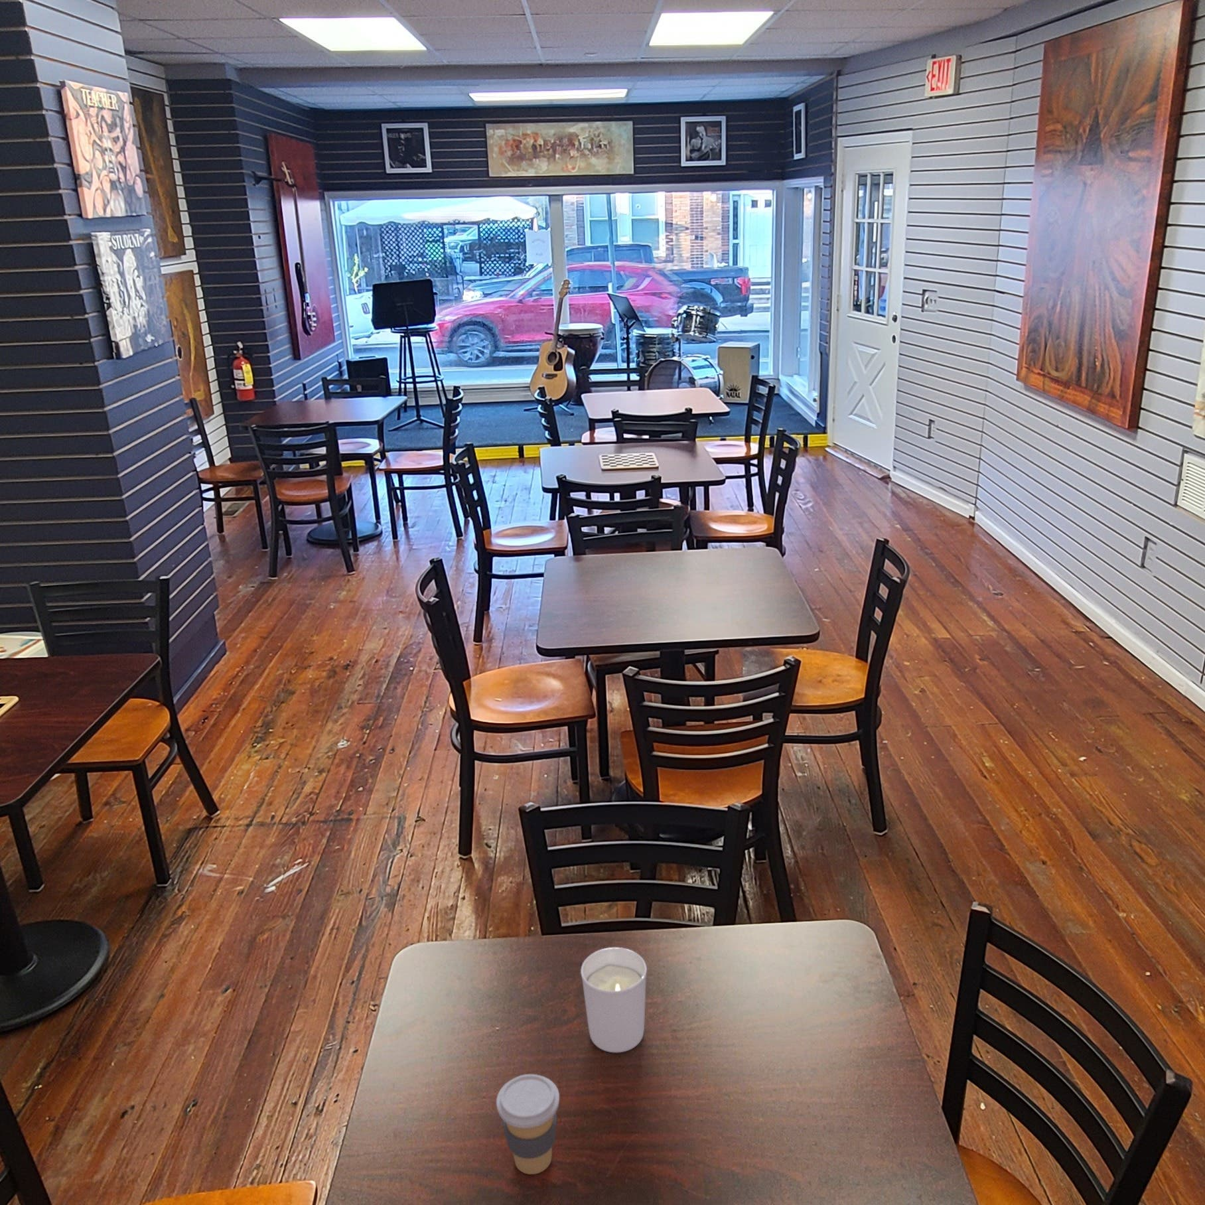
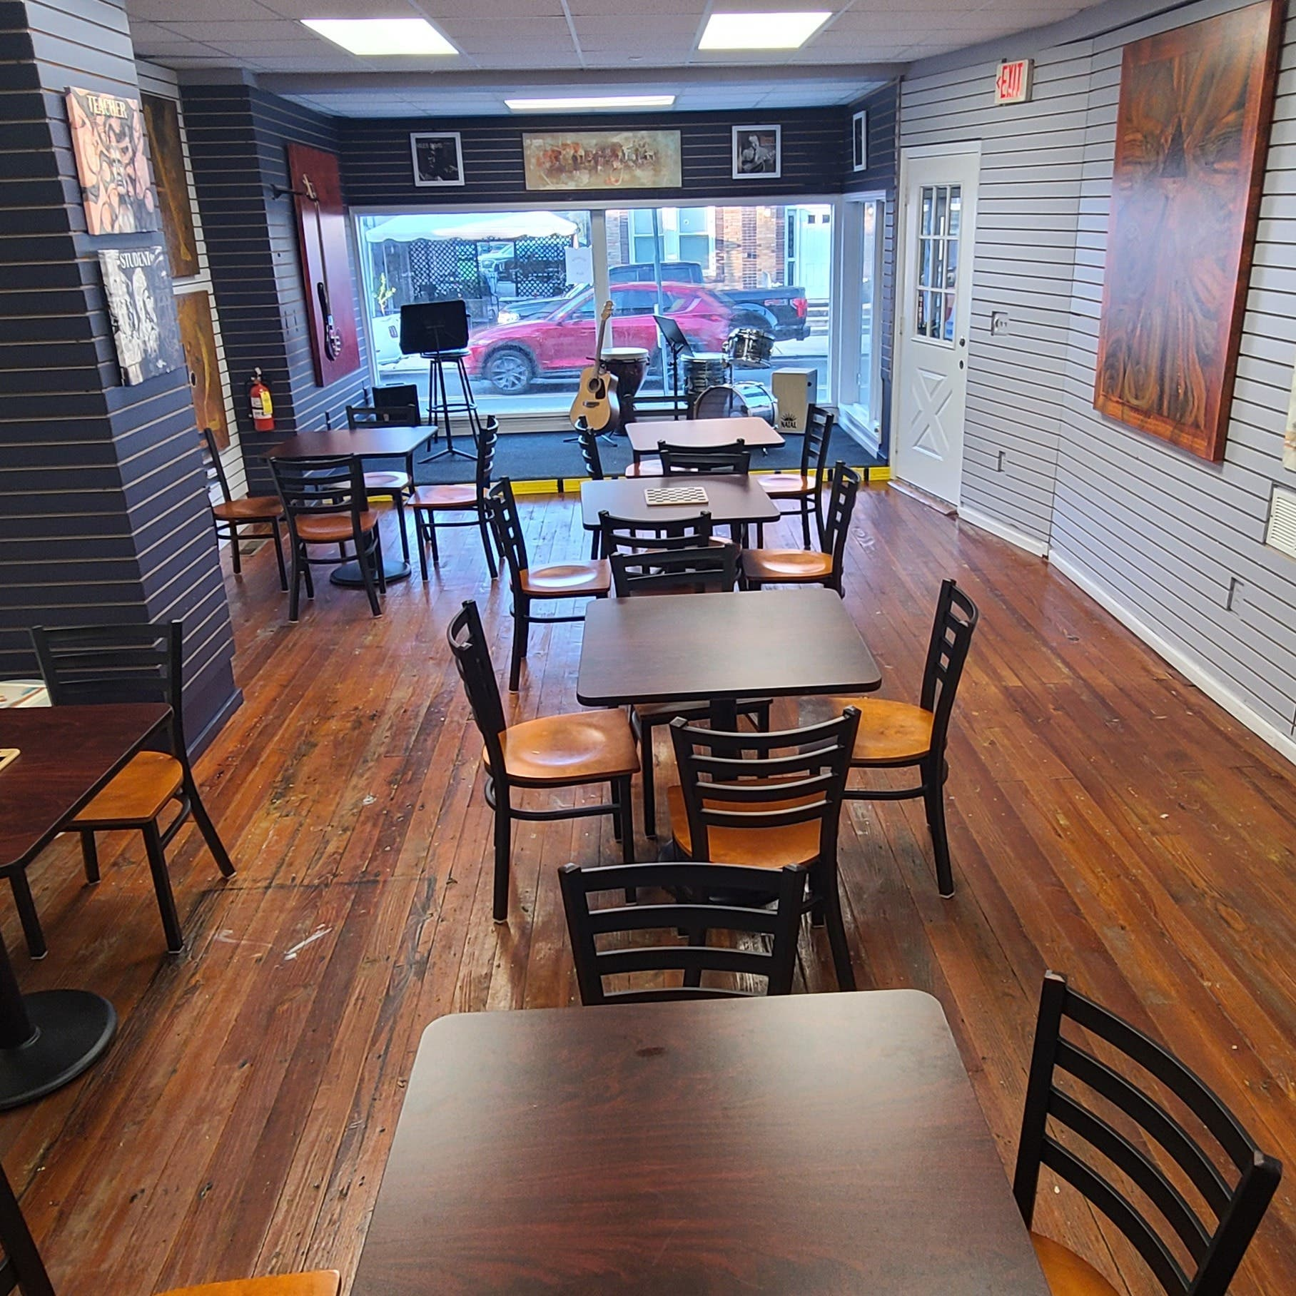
- coffee cup (530, 1127)
- candle holder (615, 1001)
